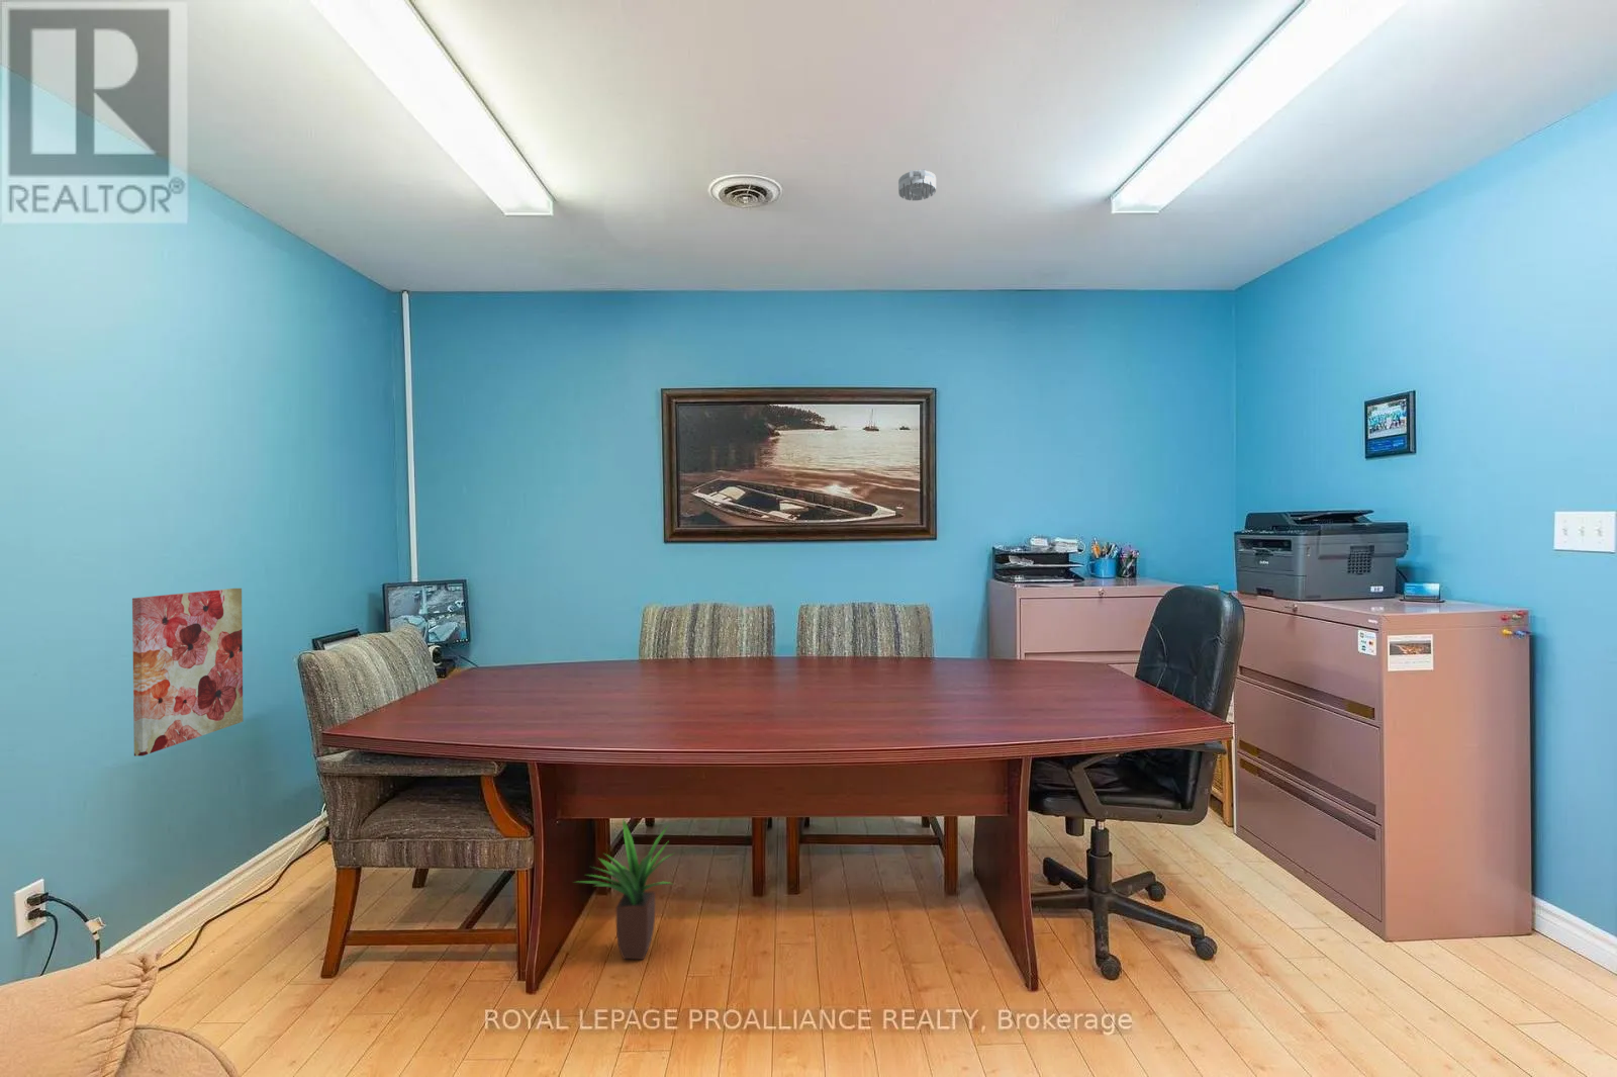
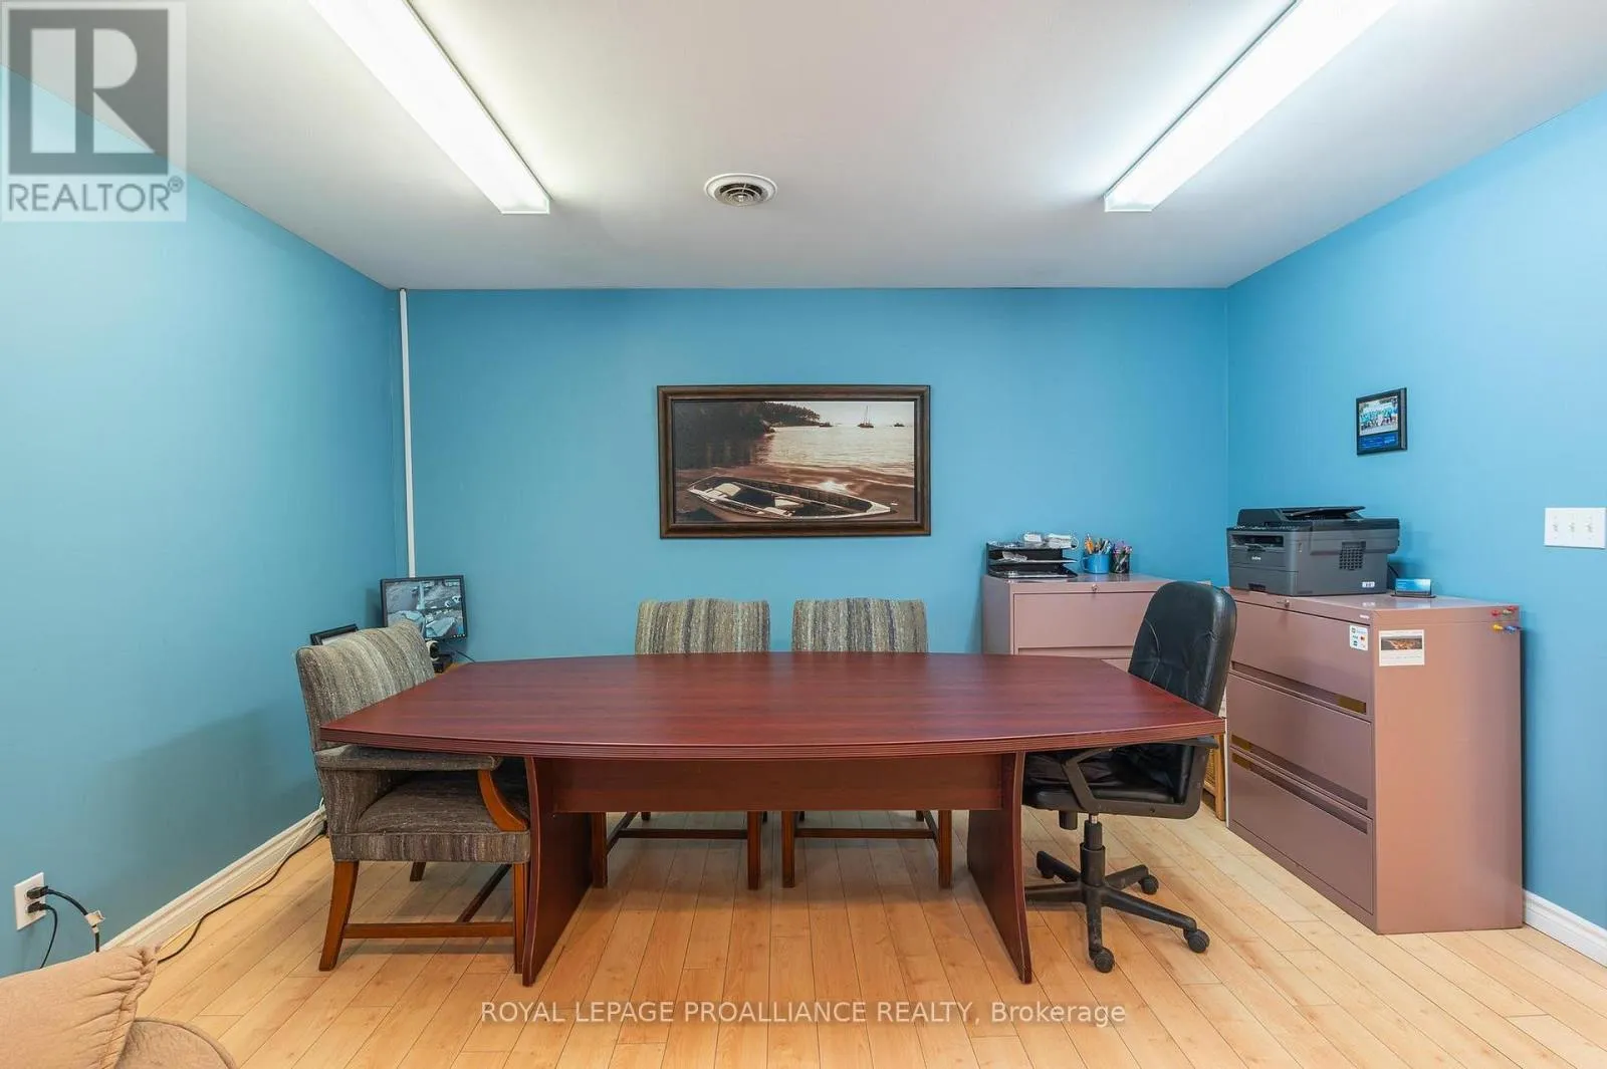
- wall art (192, 665)
- smoke detector (917, 184)
- potted plant (631, 888)
